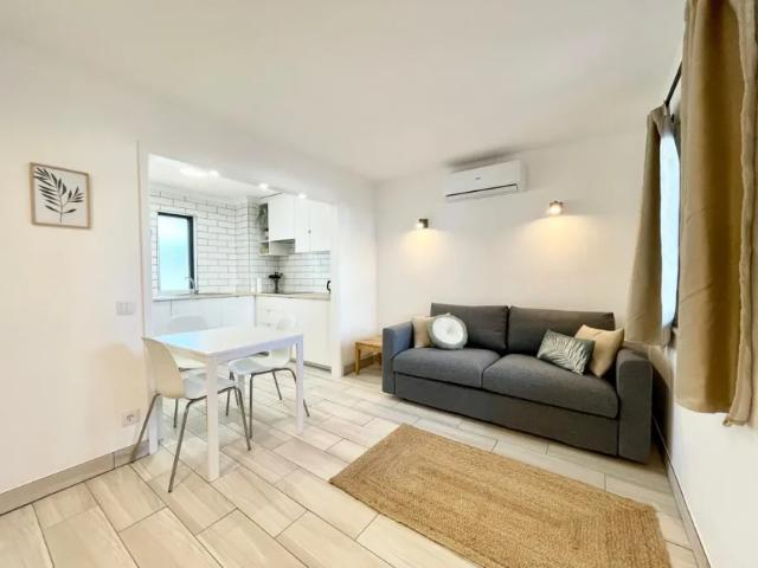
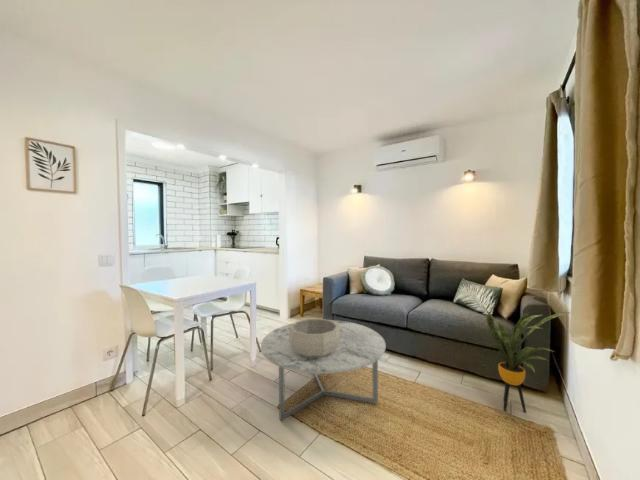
+ house plant (517, 358)
+ coffee table (323, 367)
+ decorative bowl (314, 337)
